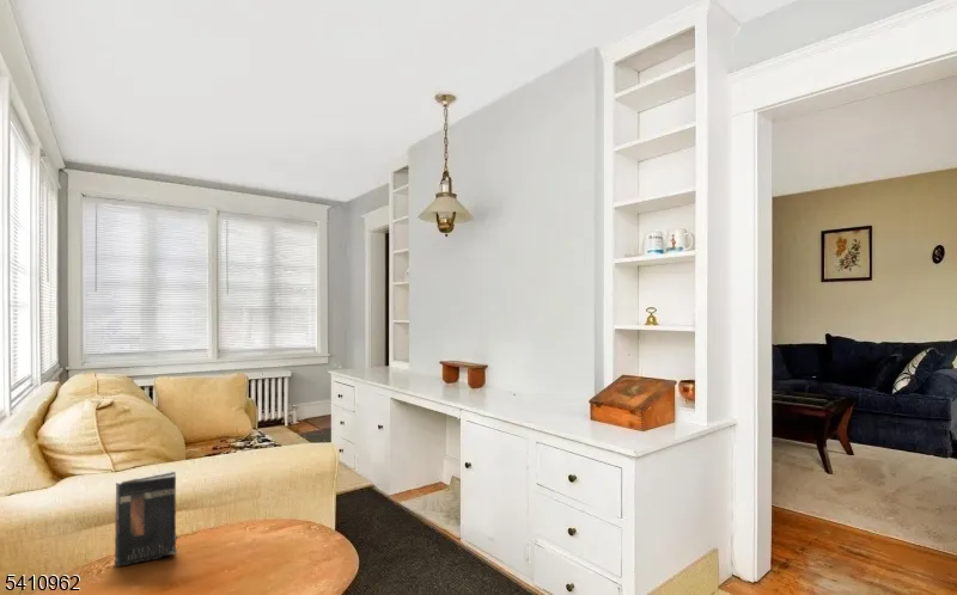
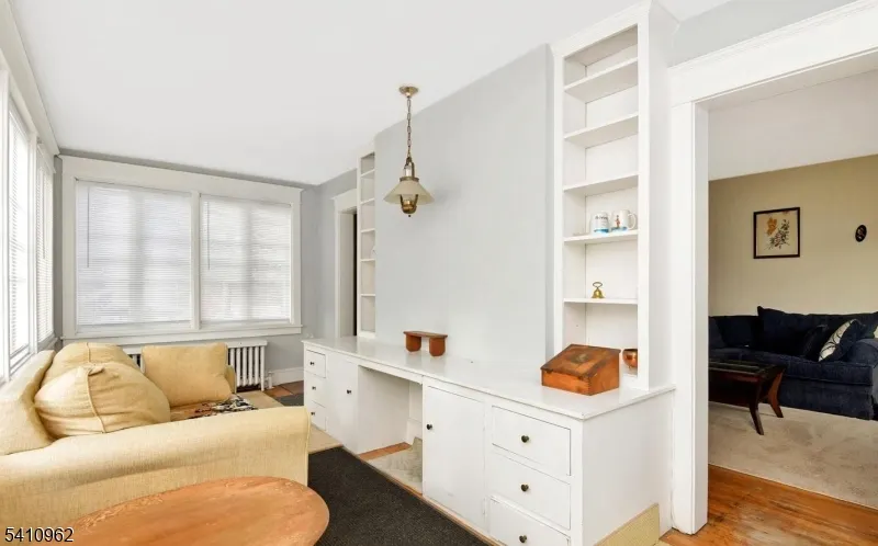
- book (153, 514)
